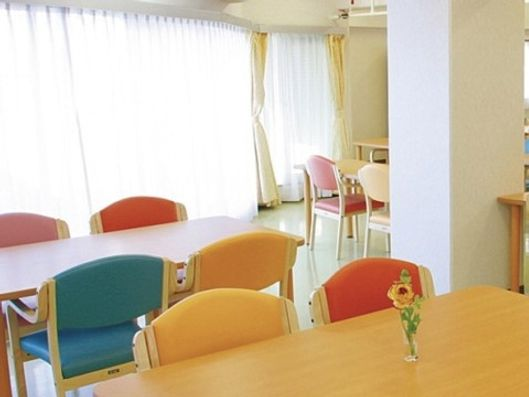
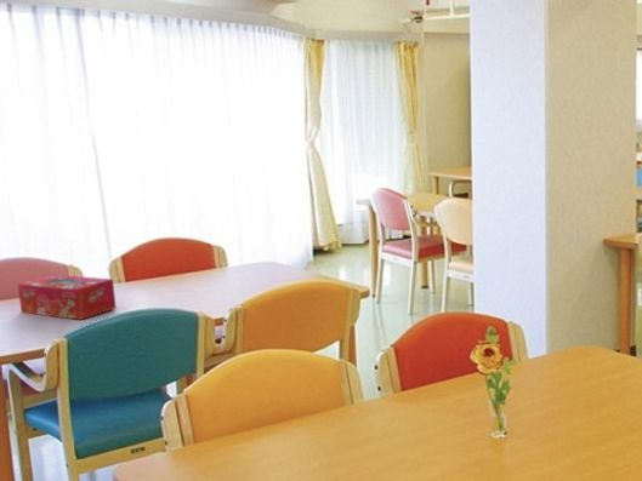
+ tissue box (67, 296)
